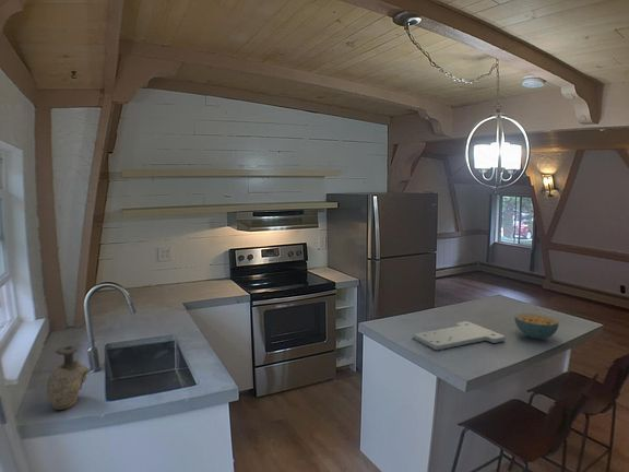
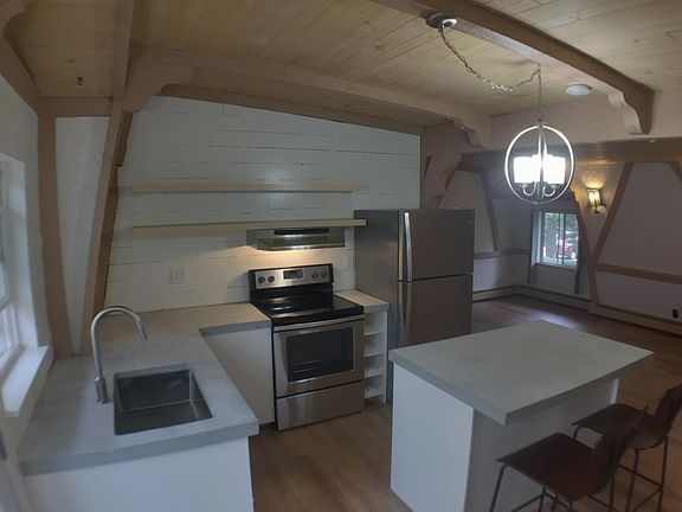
- cutting board (455, 335)
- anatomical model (67, 375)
- cereal bowl (536, 328)
